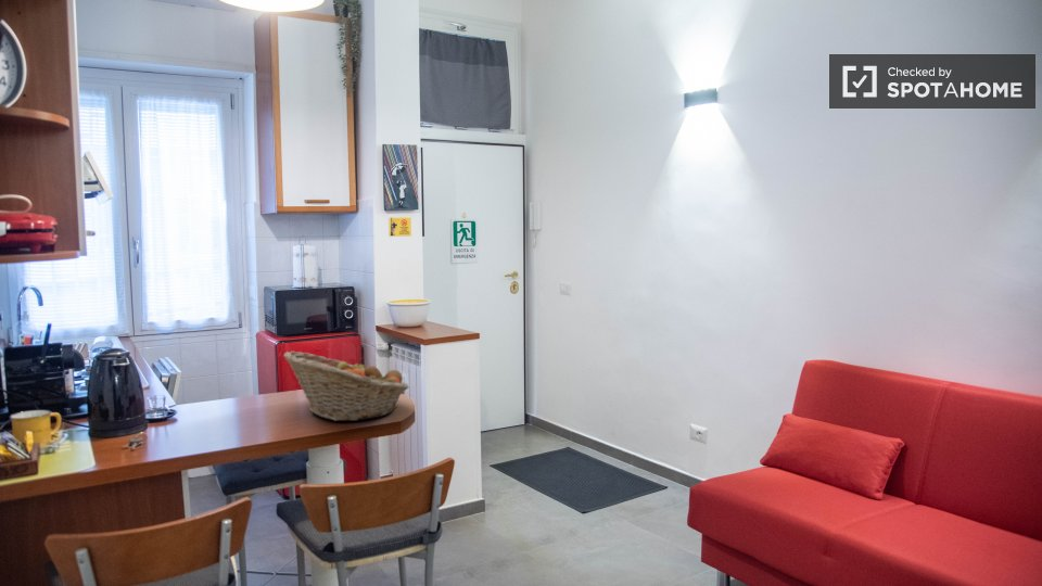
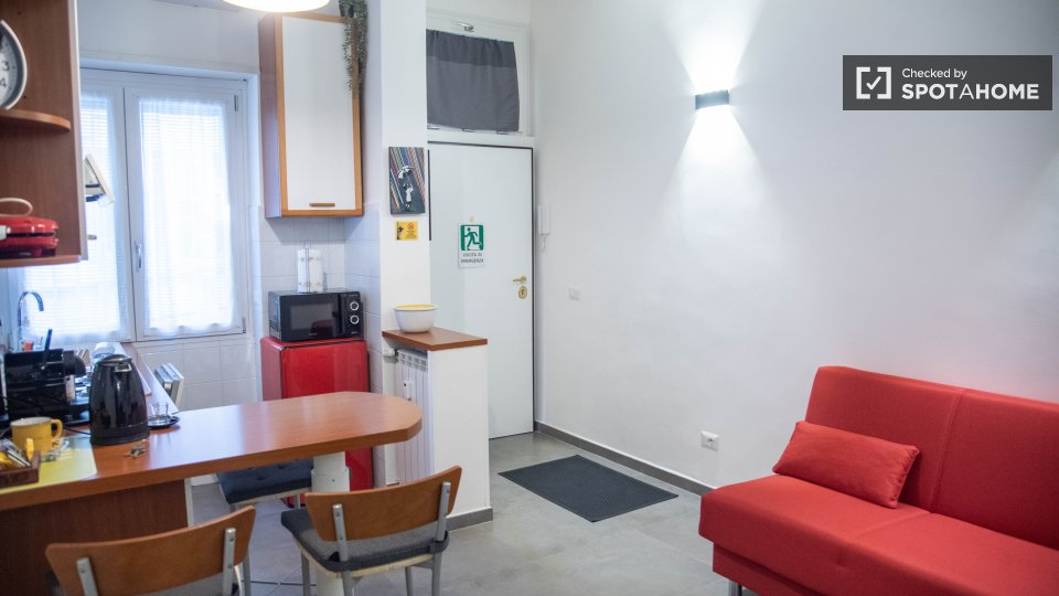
- fruit basket (345, 381)
